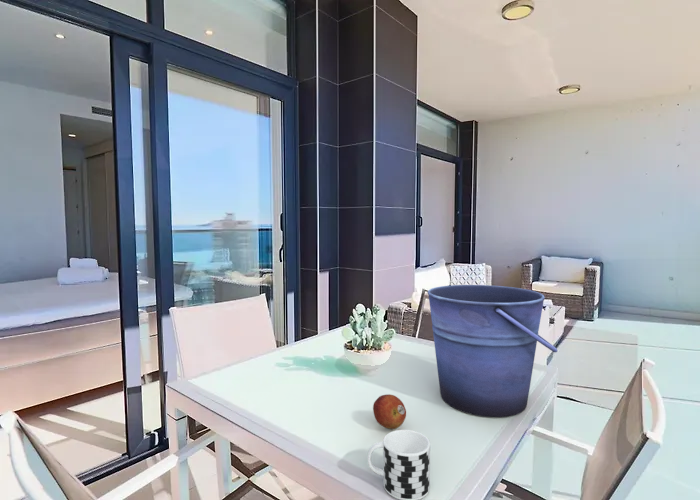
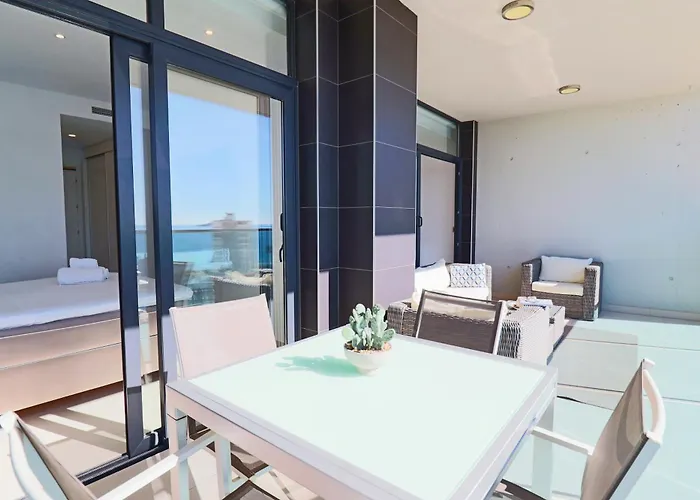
- bucket (489, 345)
- fruit (390, 412)
- cup (398, 463)
